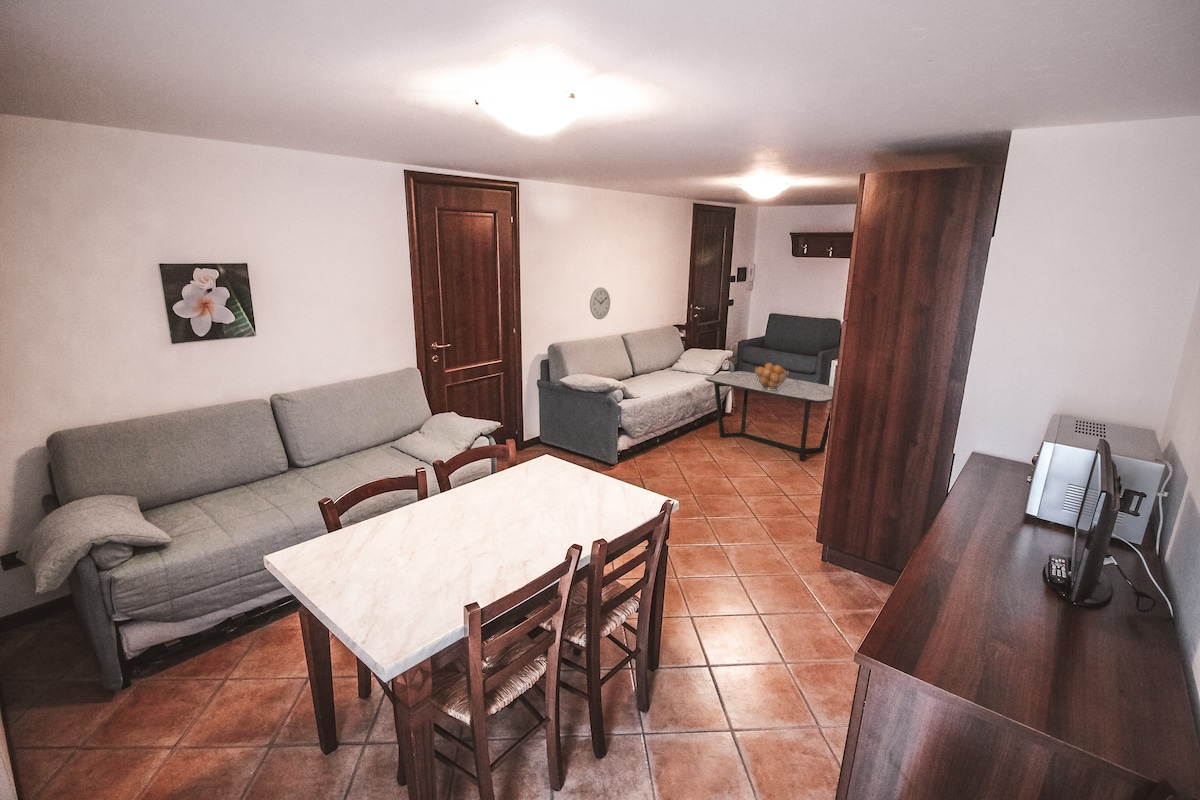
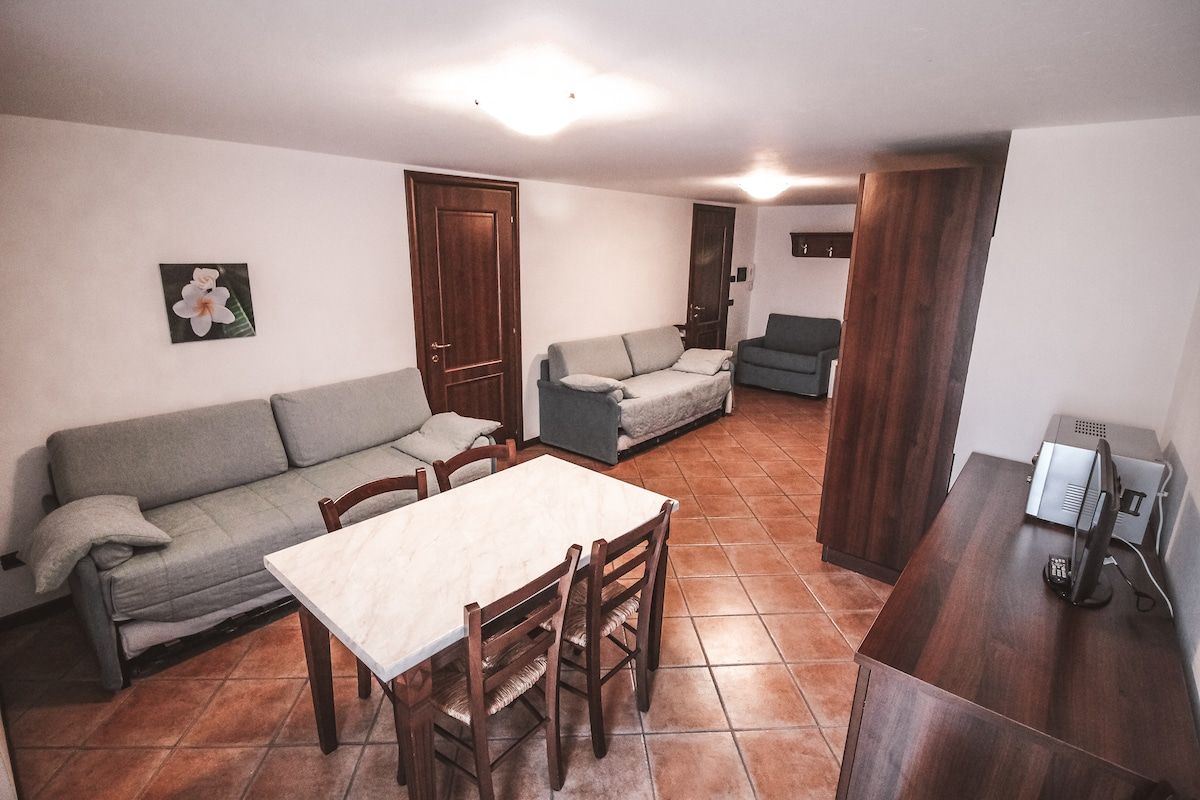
- fruit basket (771, 375)
- wall clock (600, 303)
- coffee table (774, 395)
